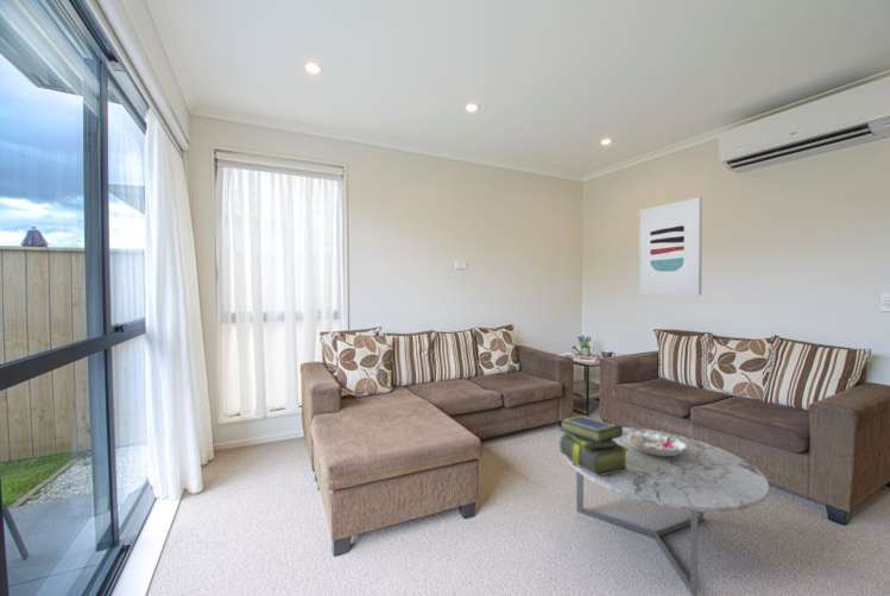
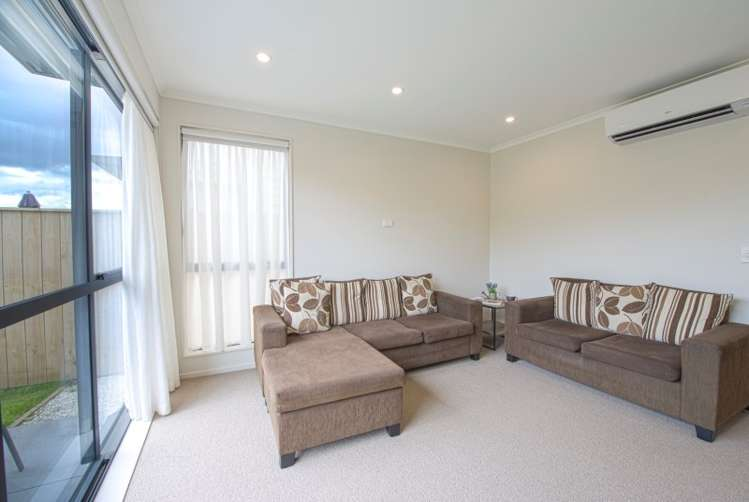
- coffee table (654, 497)
- decorative bowl (656, 444)
- wall art (668, 249)
- stack of books (589, 440)
